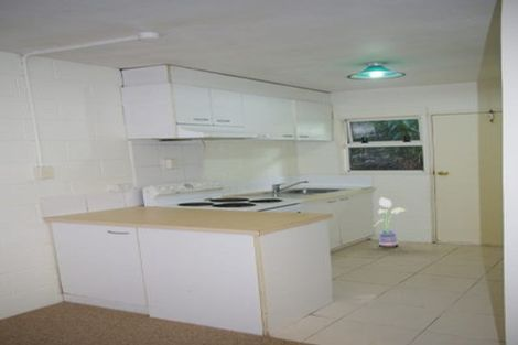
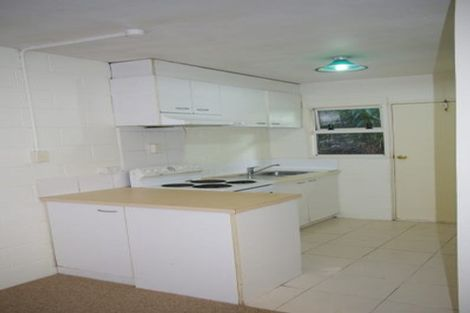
- potted plant (388, 223)
